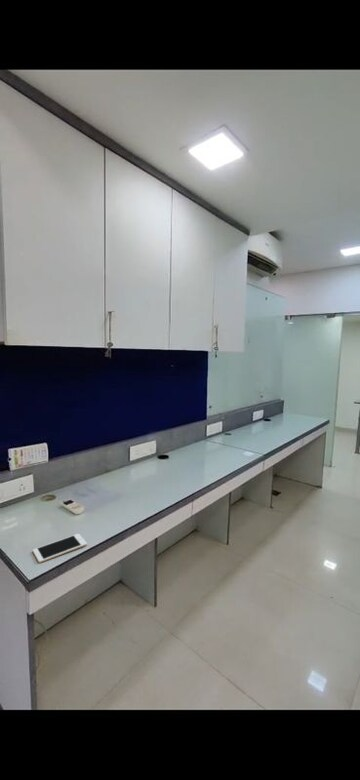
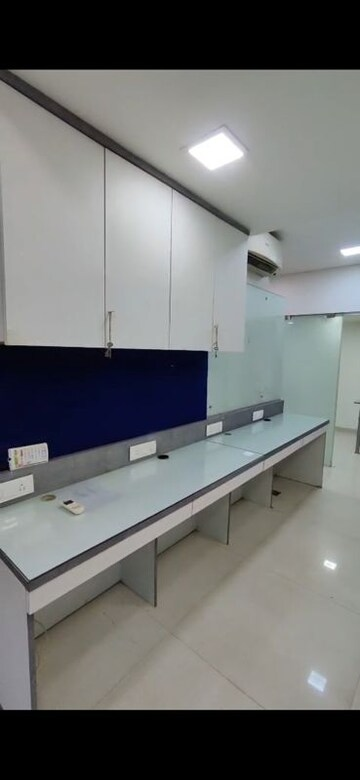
- cell phone (60, 547)
